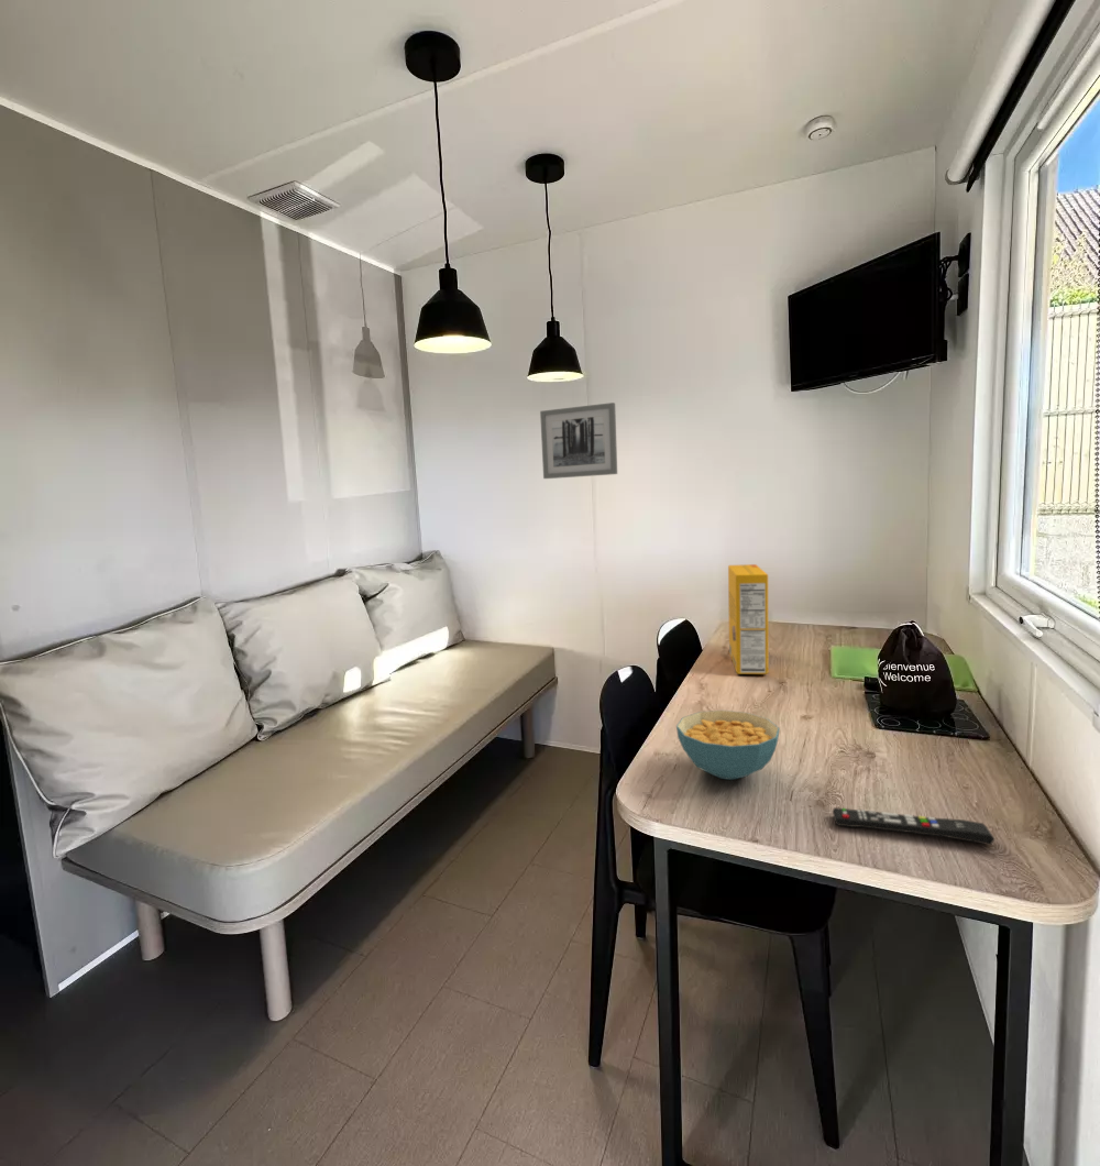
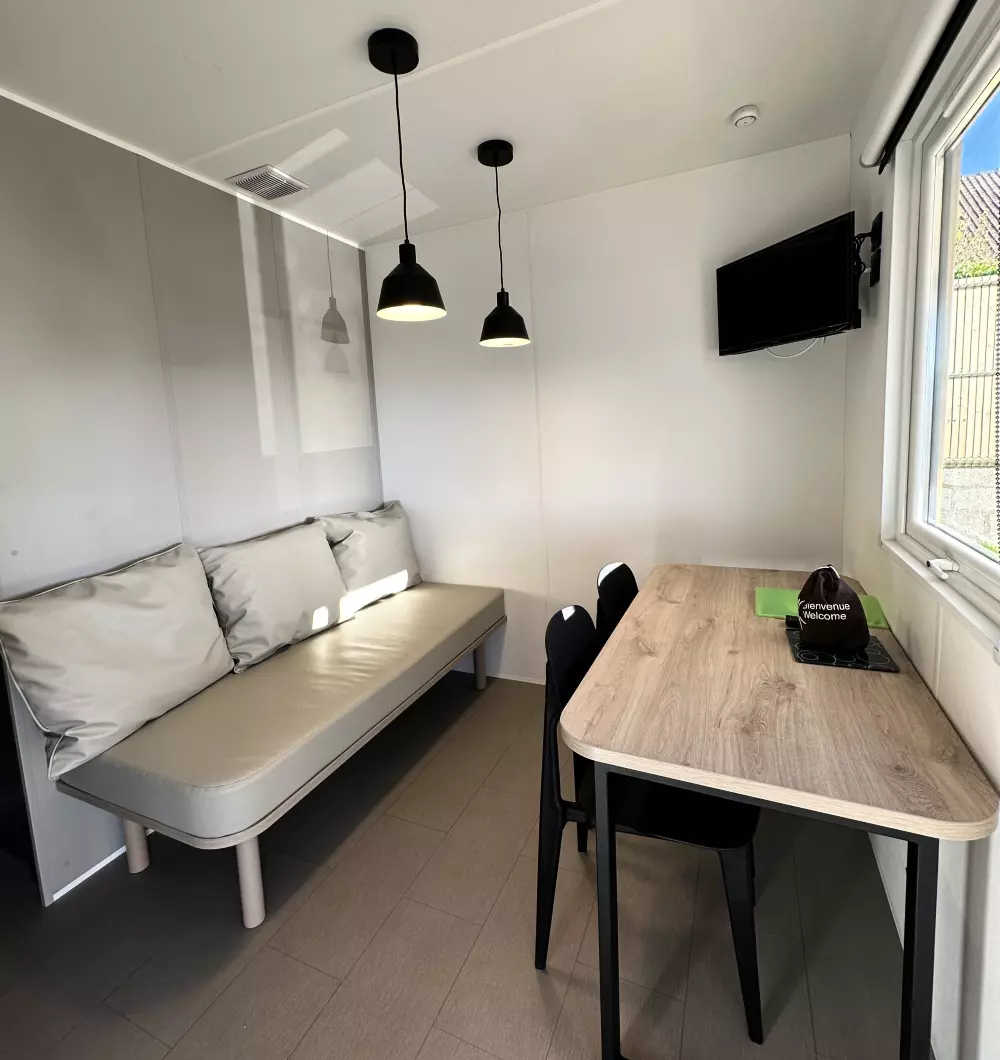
- cereal box (747, 616)
- wall art (578, 441)
- cereal bowl (727, 749)
- remote control (909, 824)
